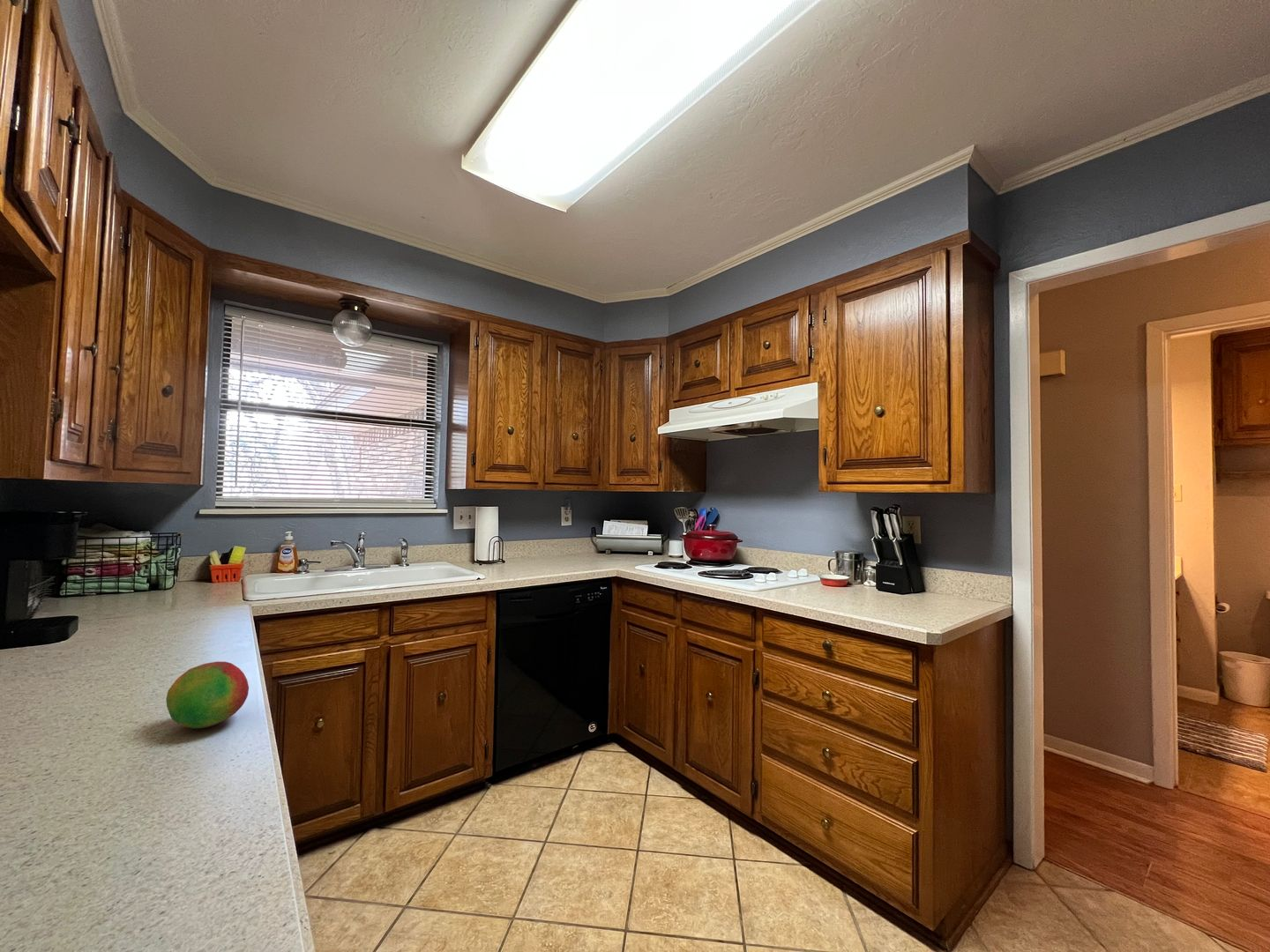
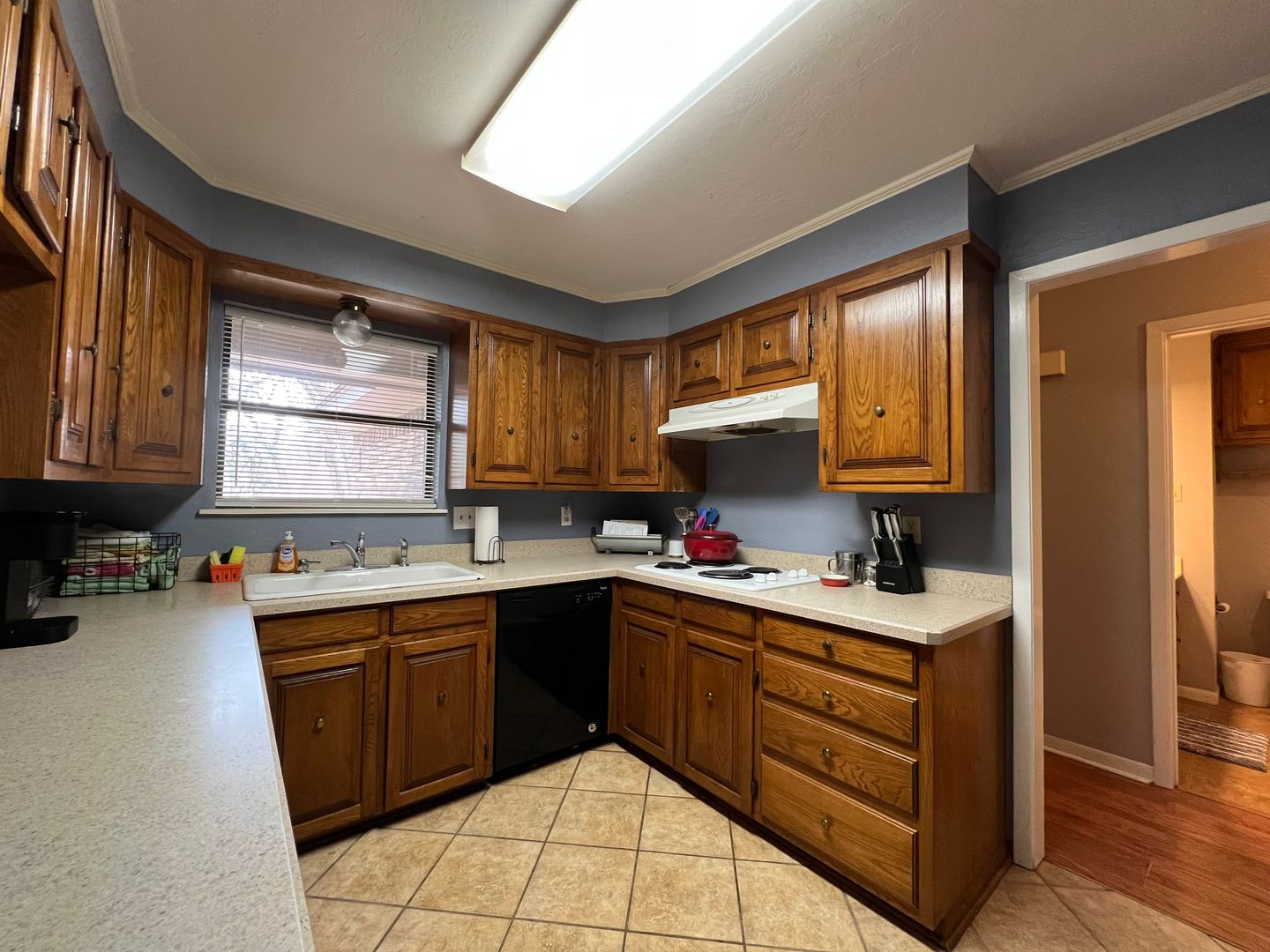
- fruit (209, 694)
